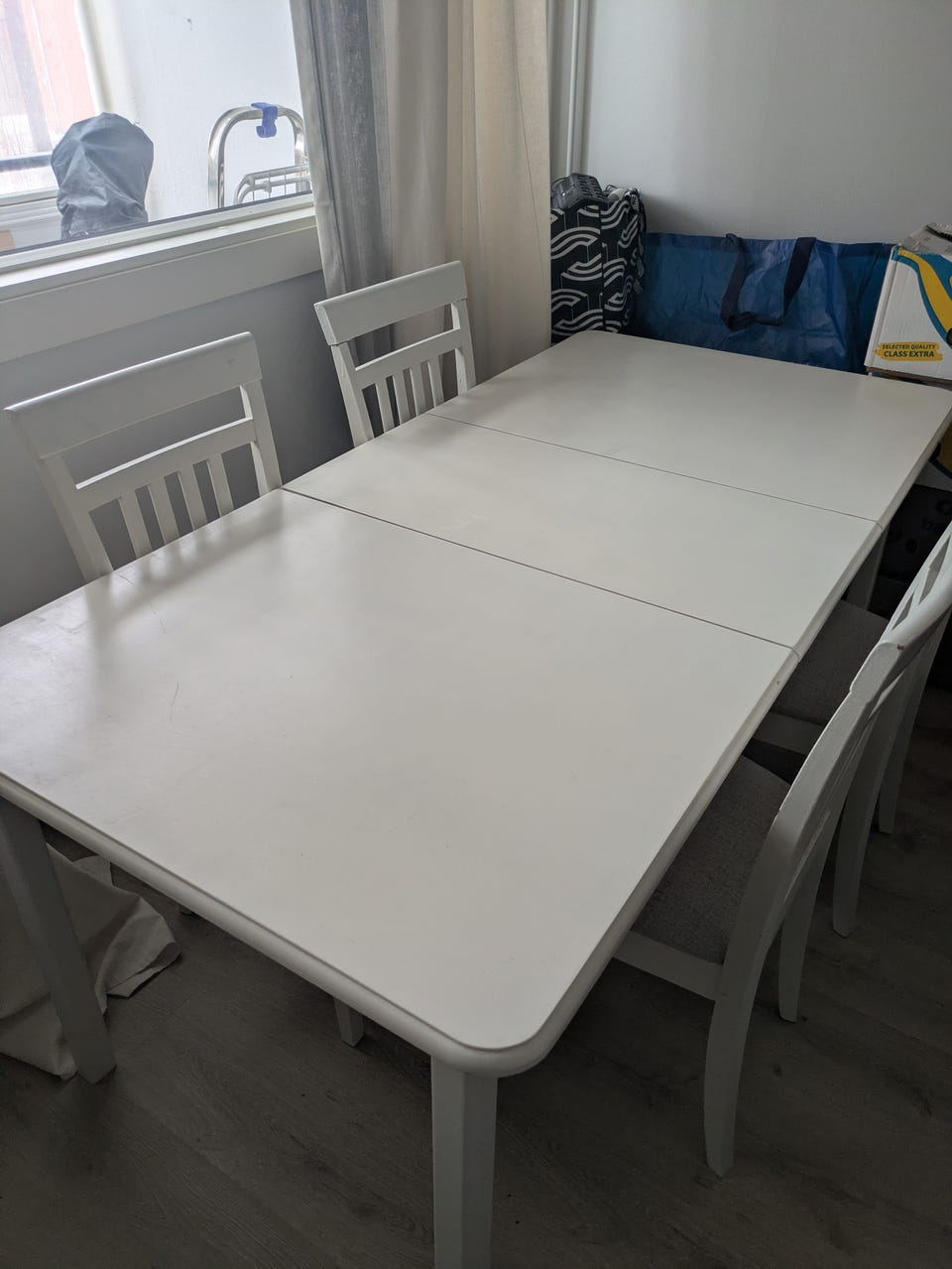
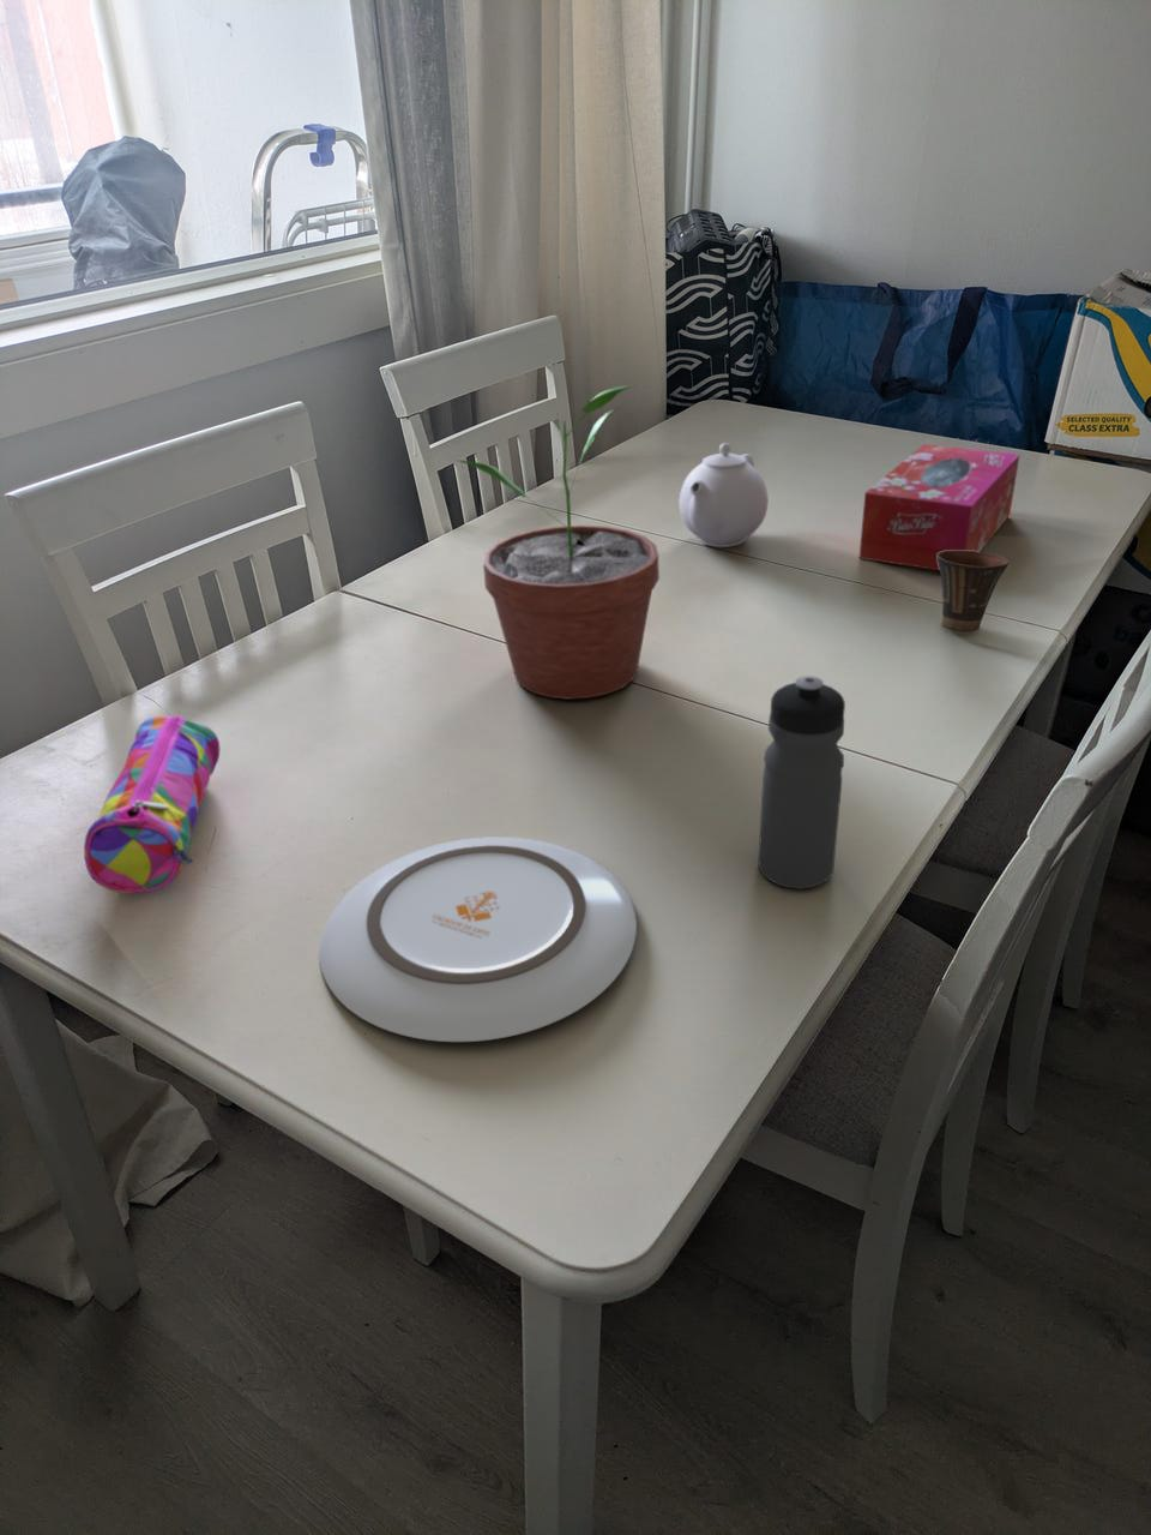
+ plate (478, 917)
+ potted plant (569, 535)
+ teapot (723, 492)
+ pencil case (157, 797)
+ tissue box (941, 504)
+ cup (967, 589)
+ water bottle (802, 779)
